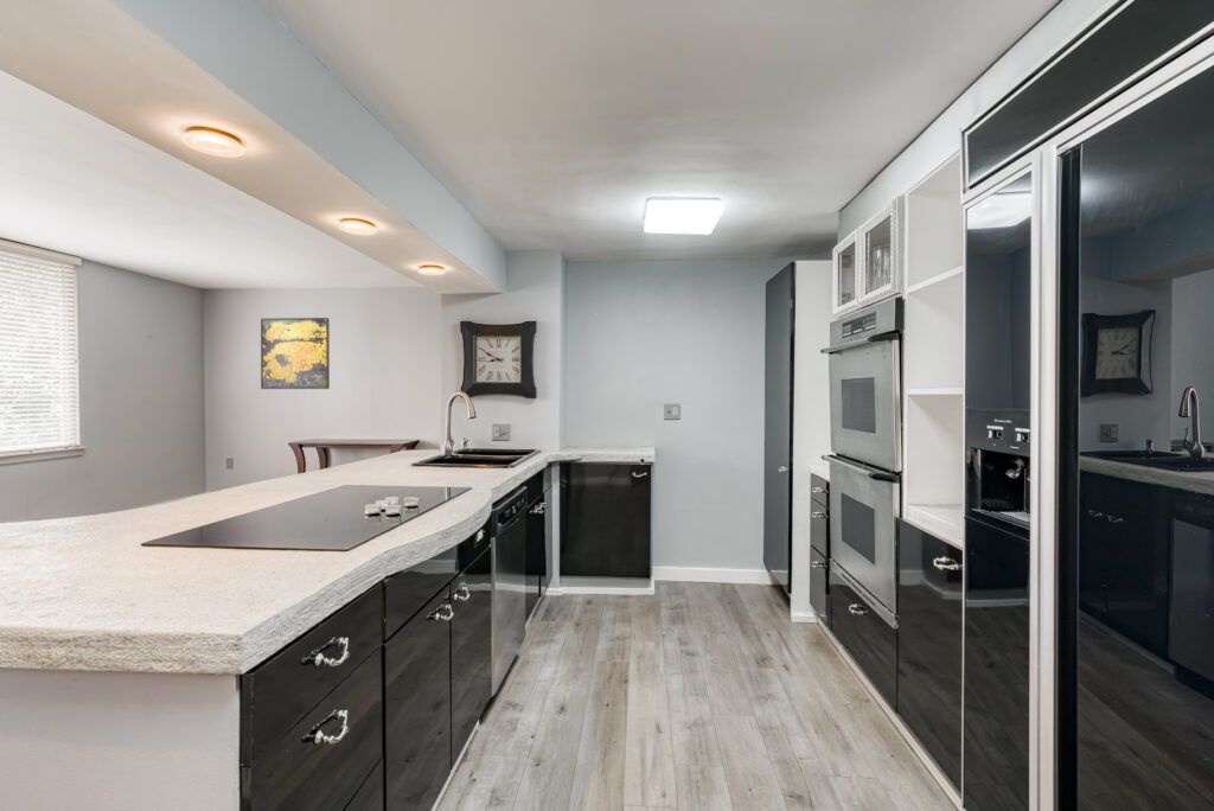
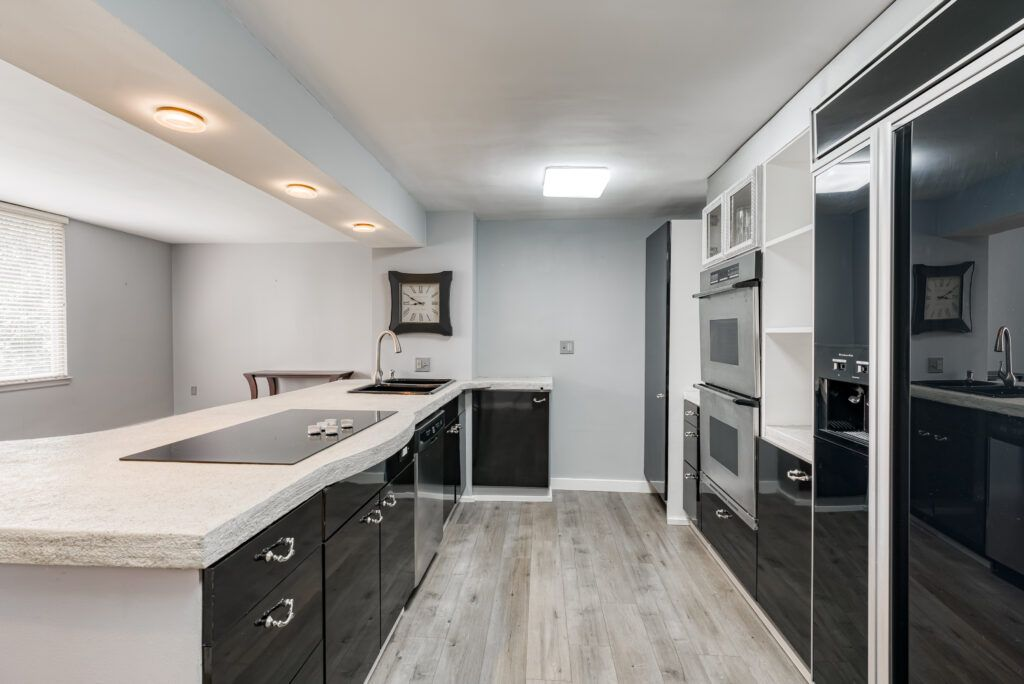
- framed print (294, 353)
